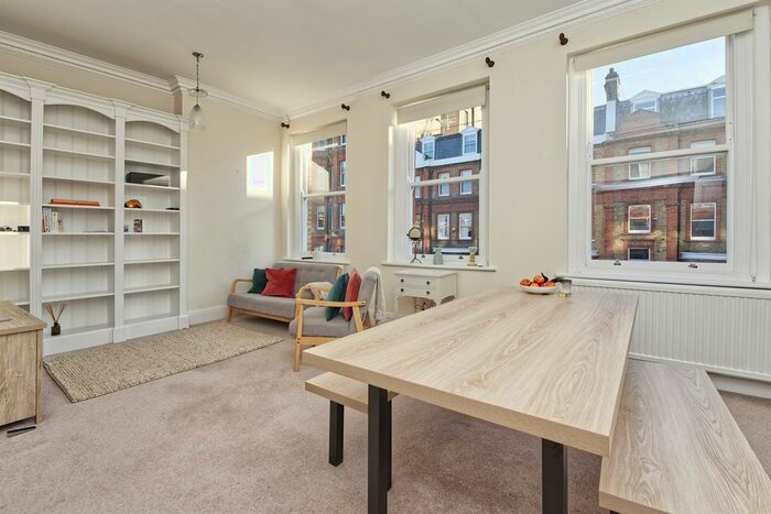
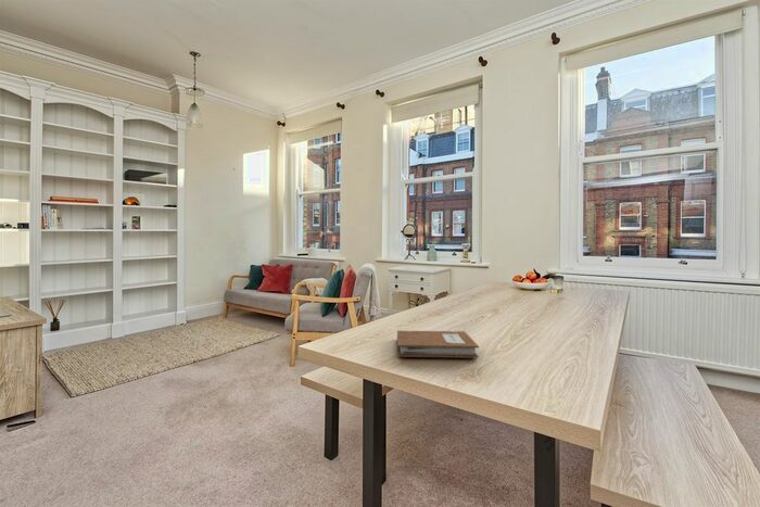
+ notebook (435, 342)
